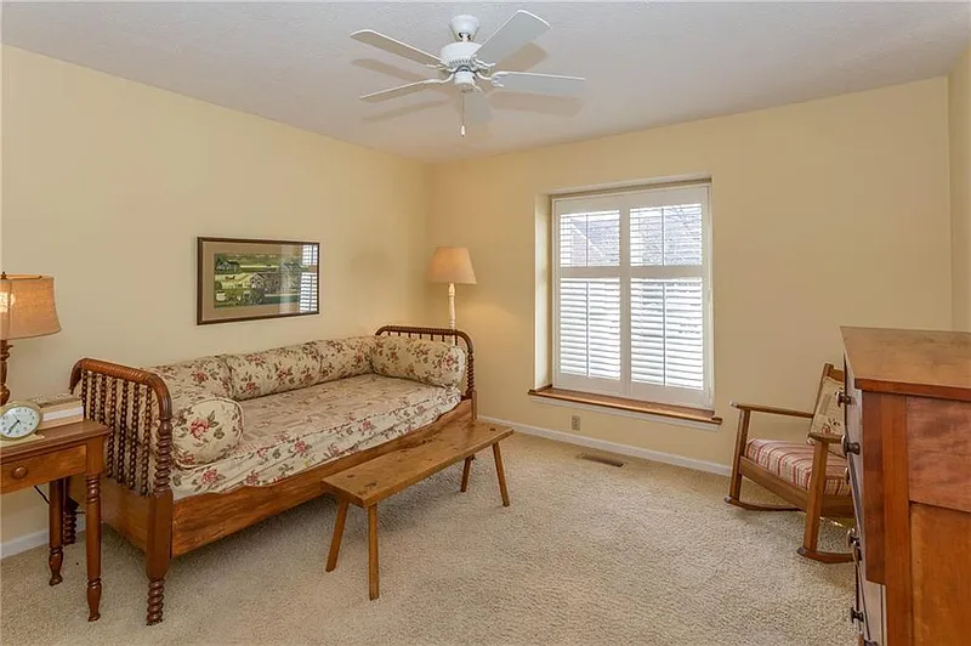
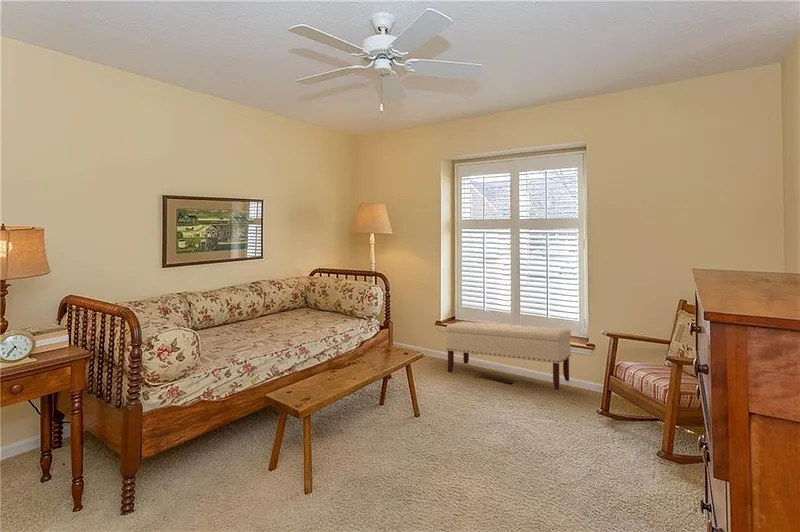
+ bench (506, 351)
